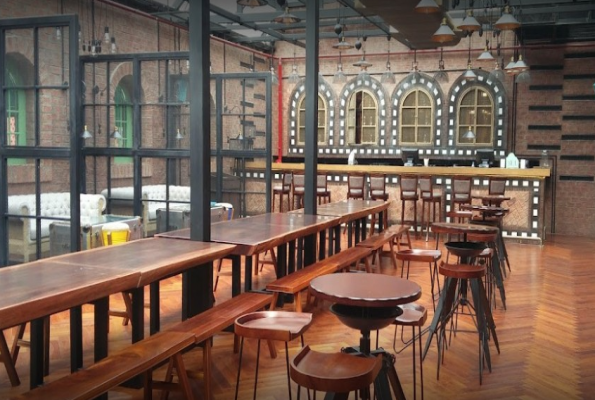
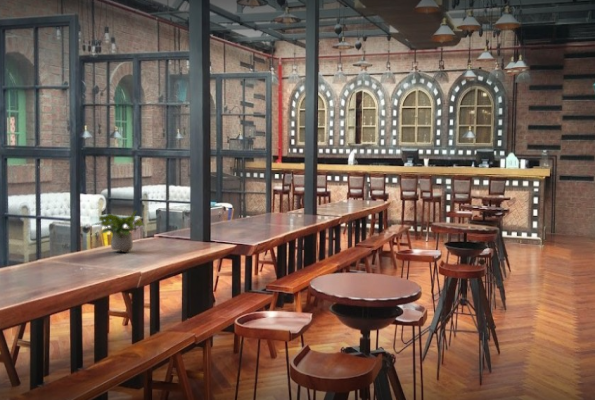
+ potted plant (119, 231)
